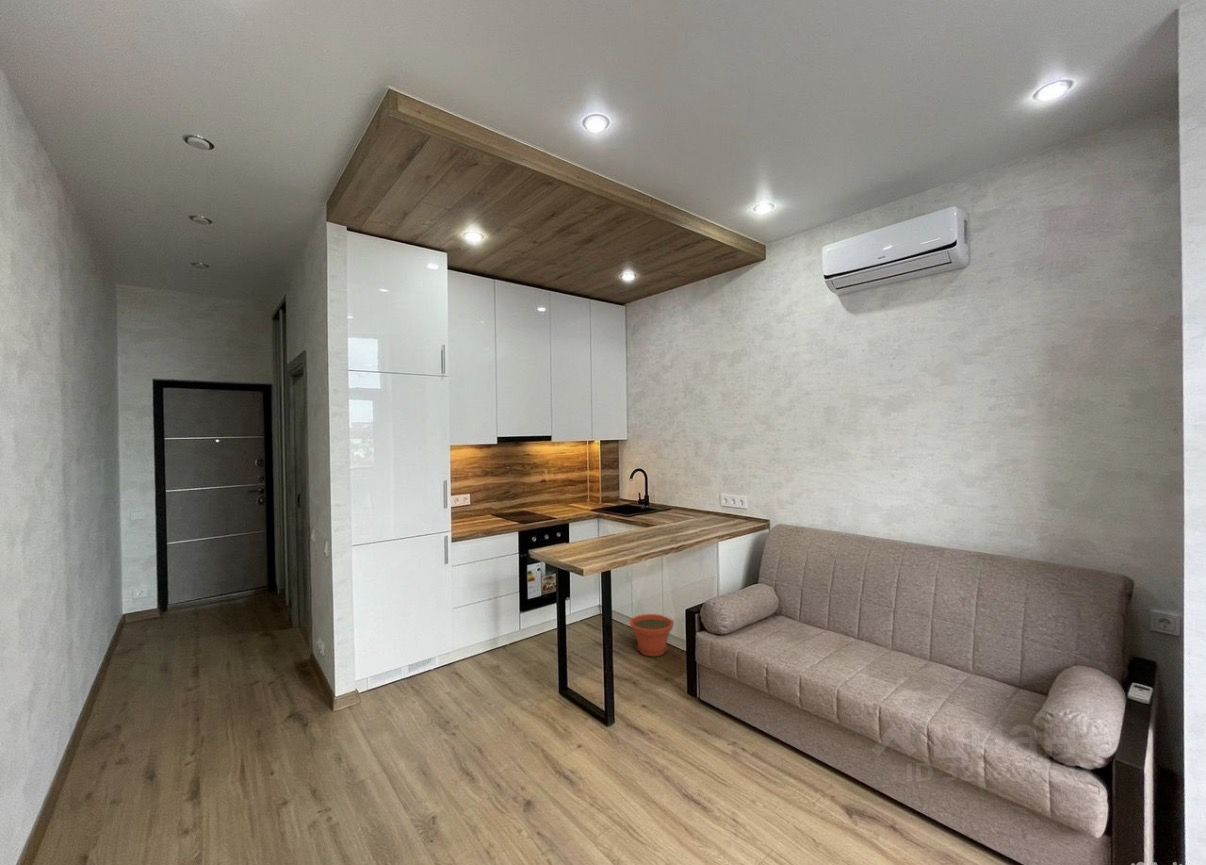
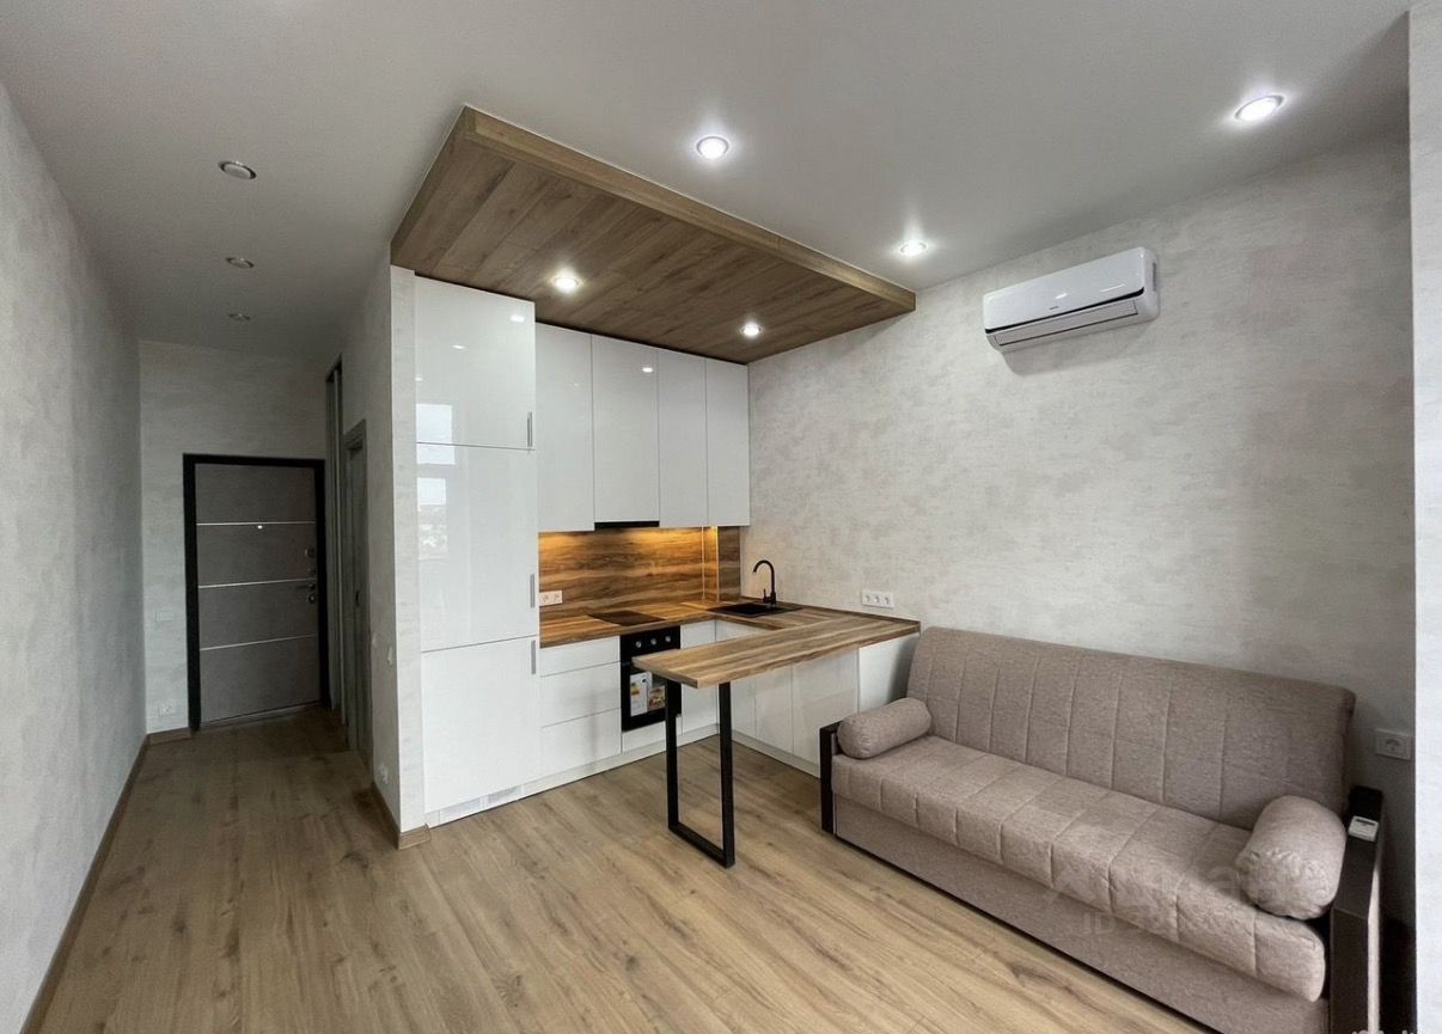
- plant pot (652, 636)
